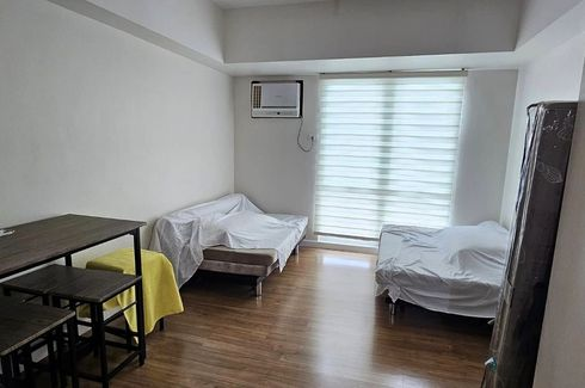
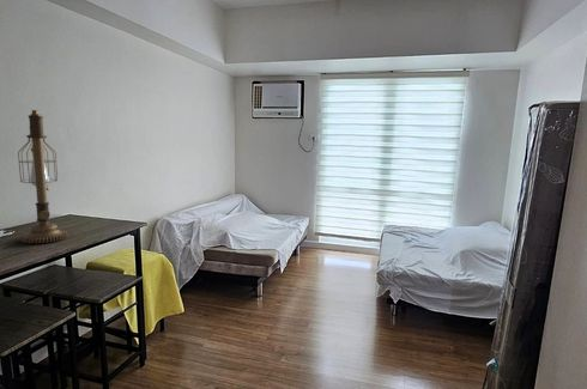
+ desk lamp (38, 175)
